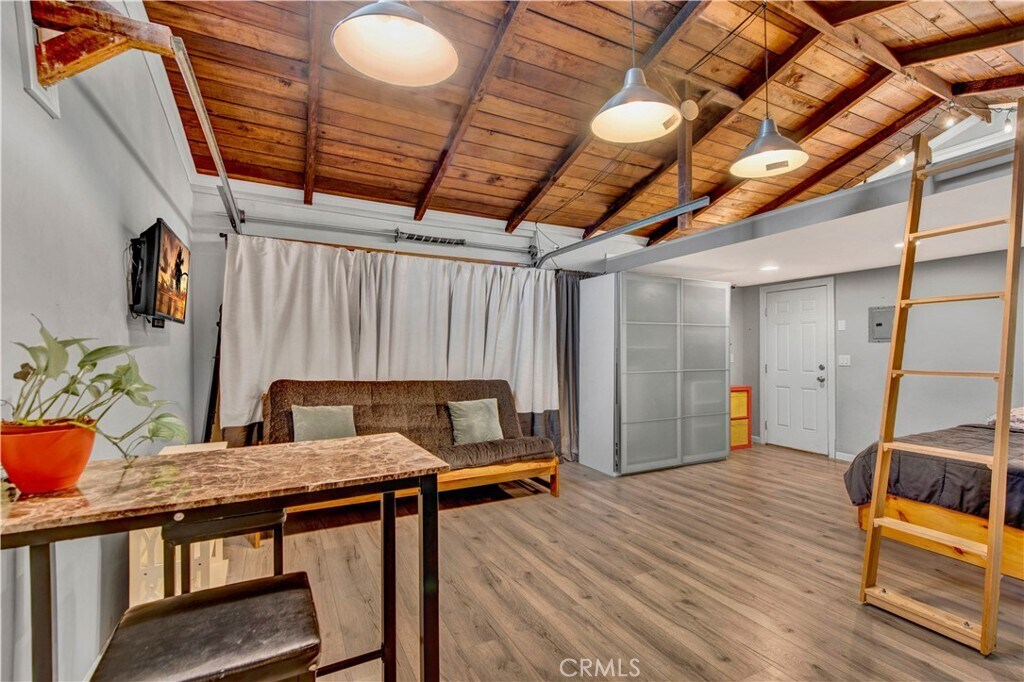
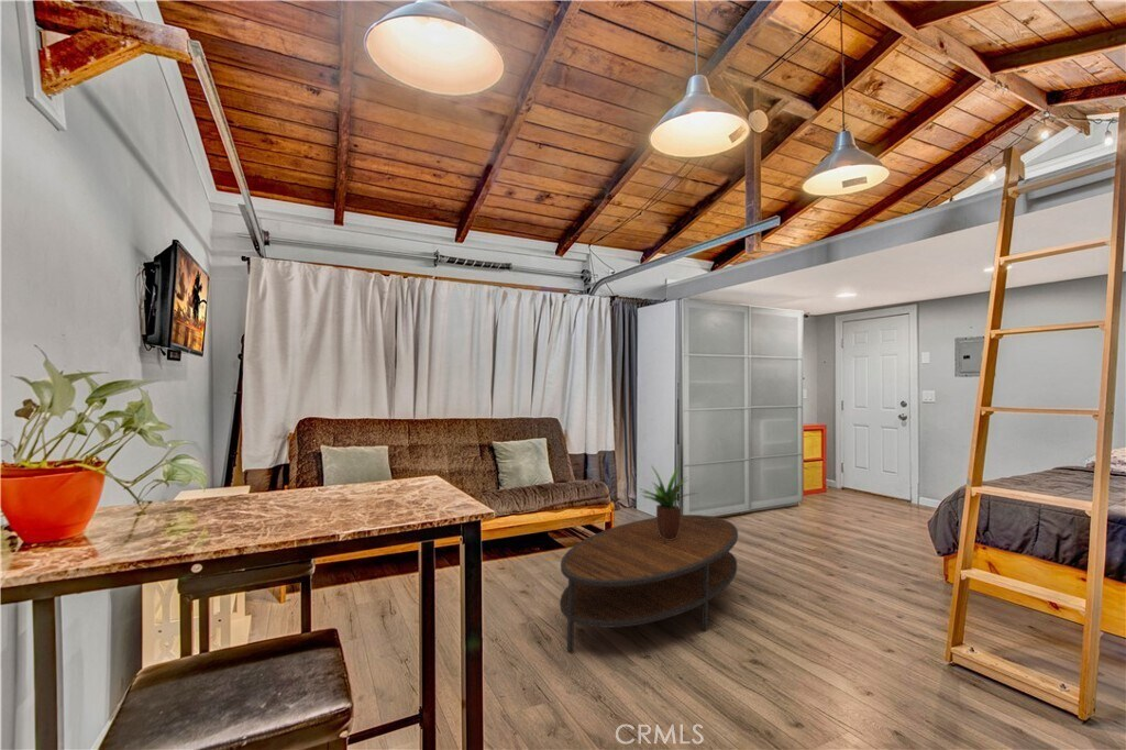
+ coffee table (656, 575)
+ potted plant (663, 500)
